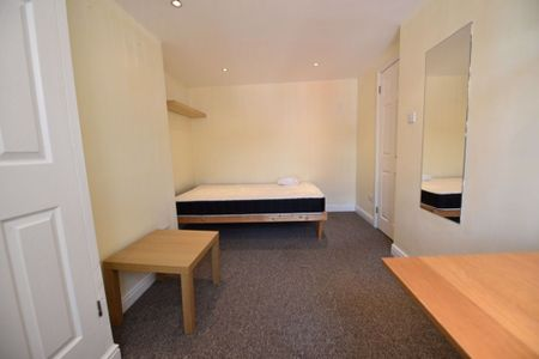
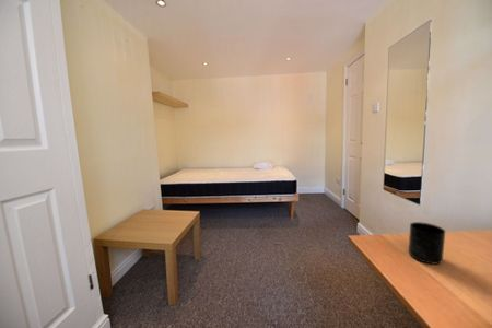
+ mug (426, 241)
